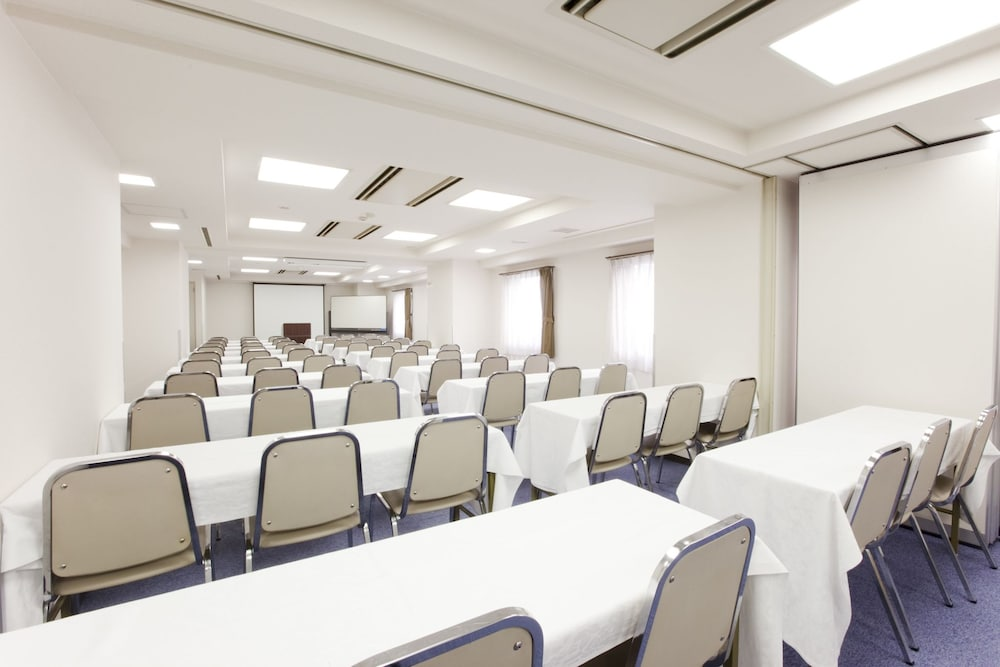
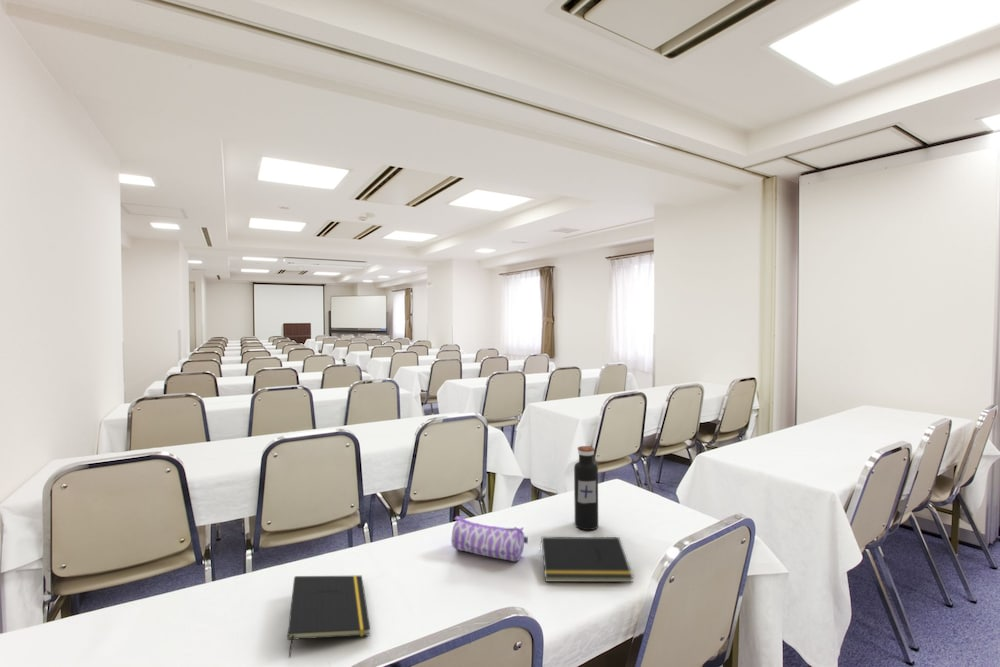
+ notepad (329, 603)
+ notepad (584, 557)
+ water bottle (586, 486)
+ pencil case (488, 538)
